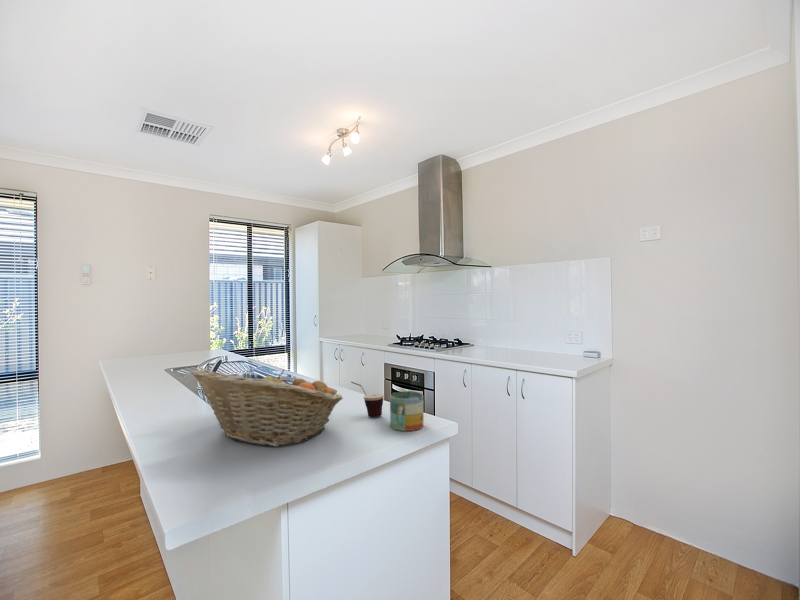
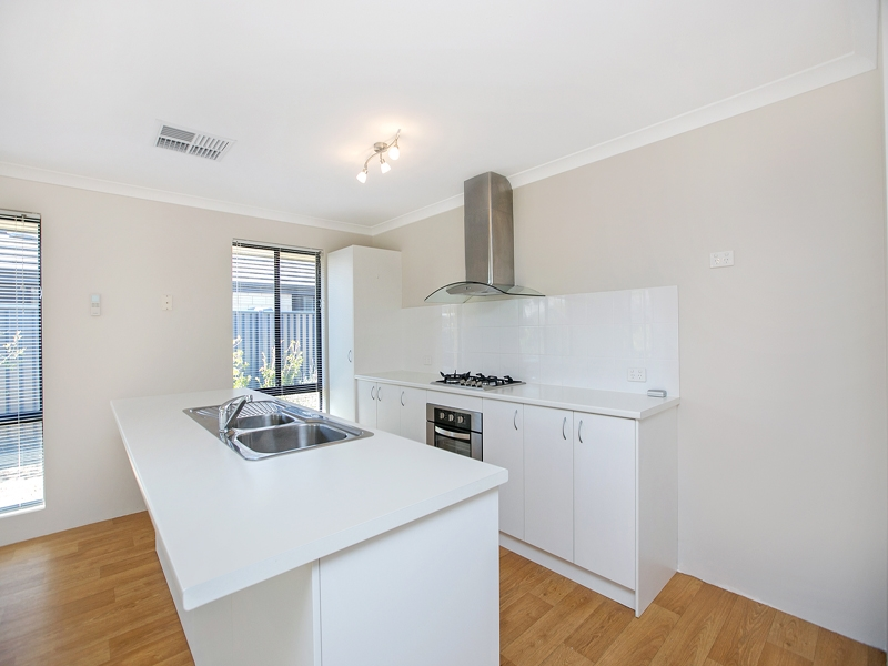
- fruit basket (268, 397)
- cup (366, 398)
- mug (405, 411)
